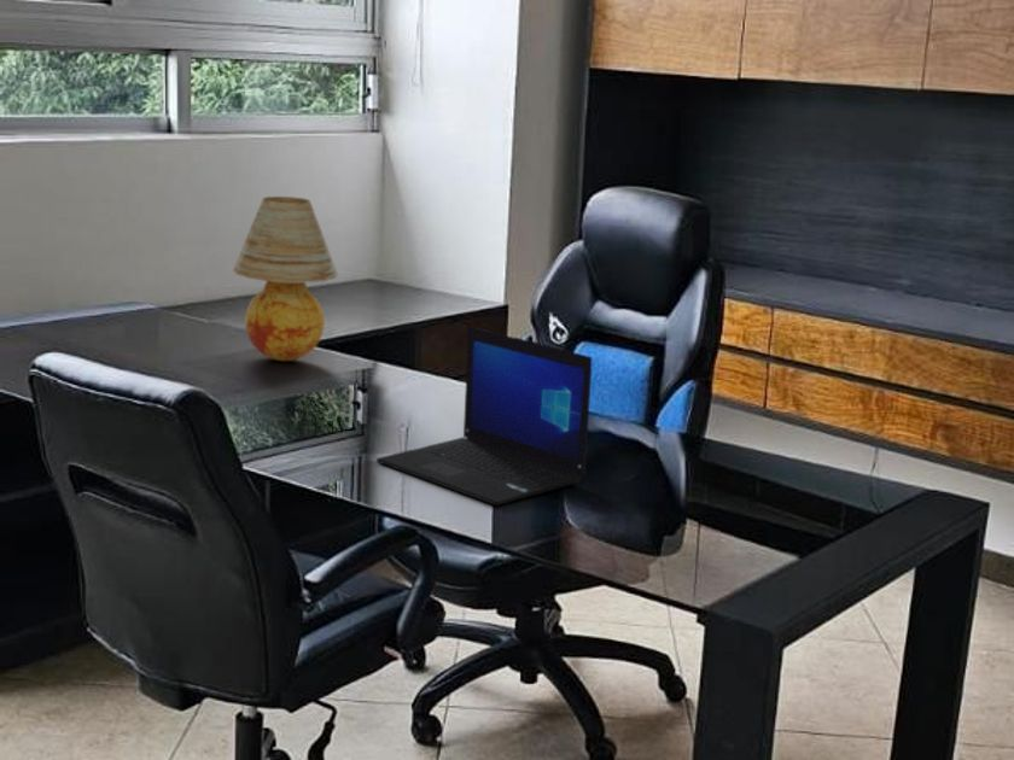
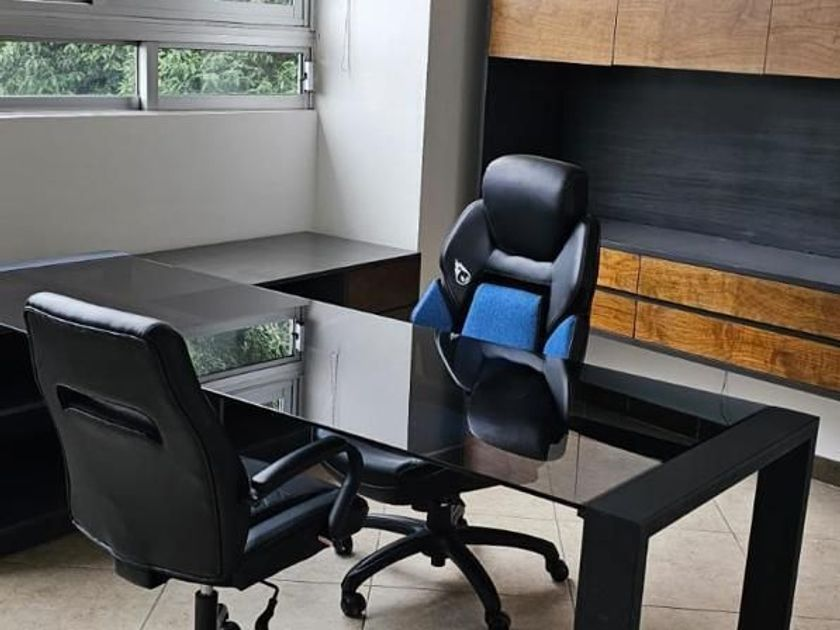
- table lamp (285, 280)
- laptop (483, 410)
